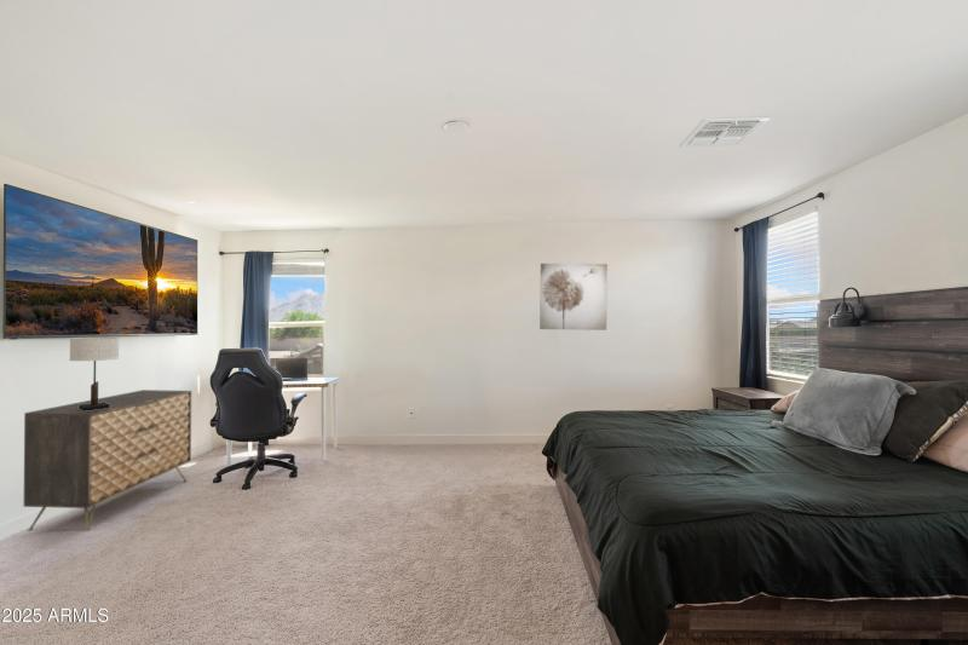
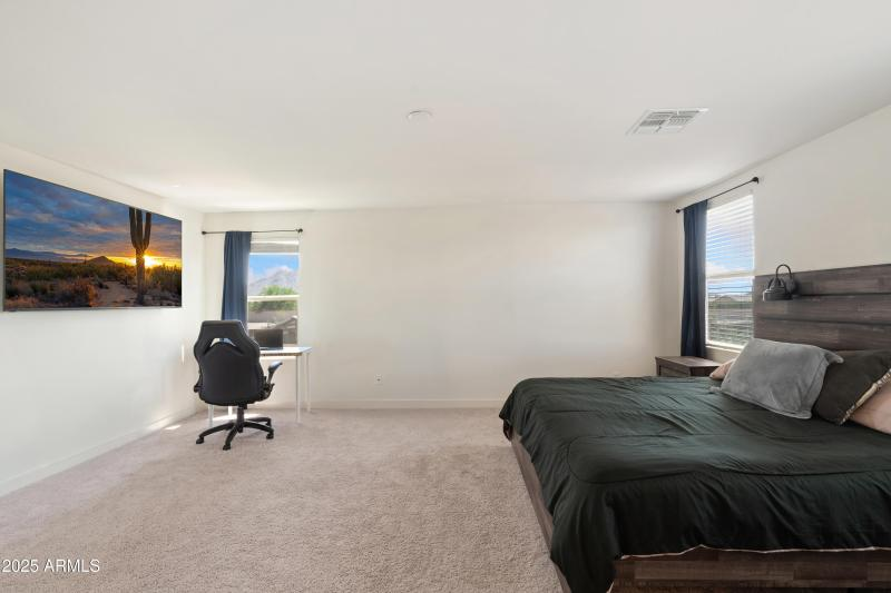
- dresser (120, 451)
- wall art (572, 296)
- table lamp (94, 373)
